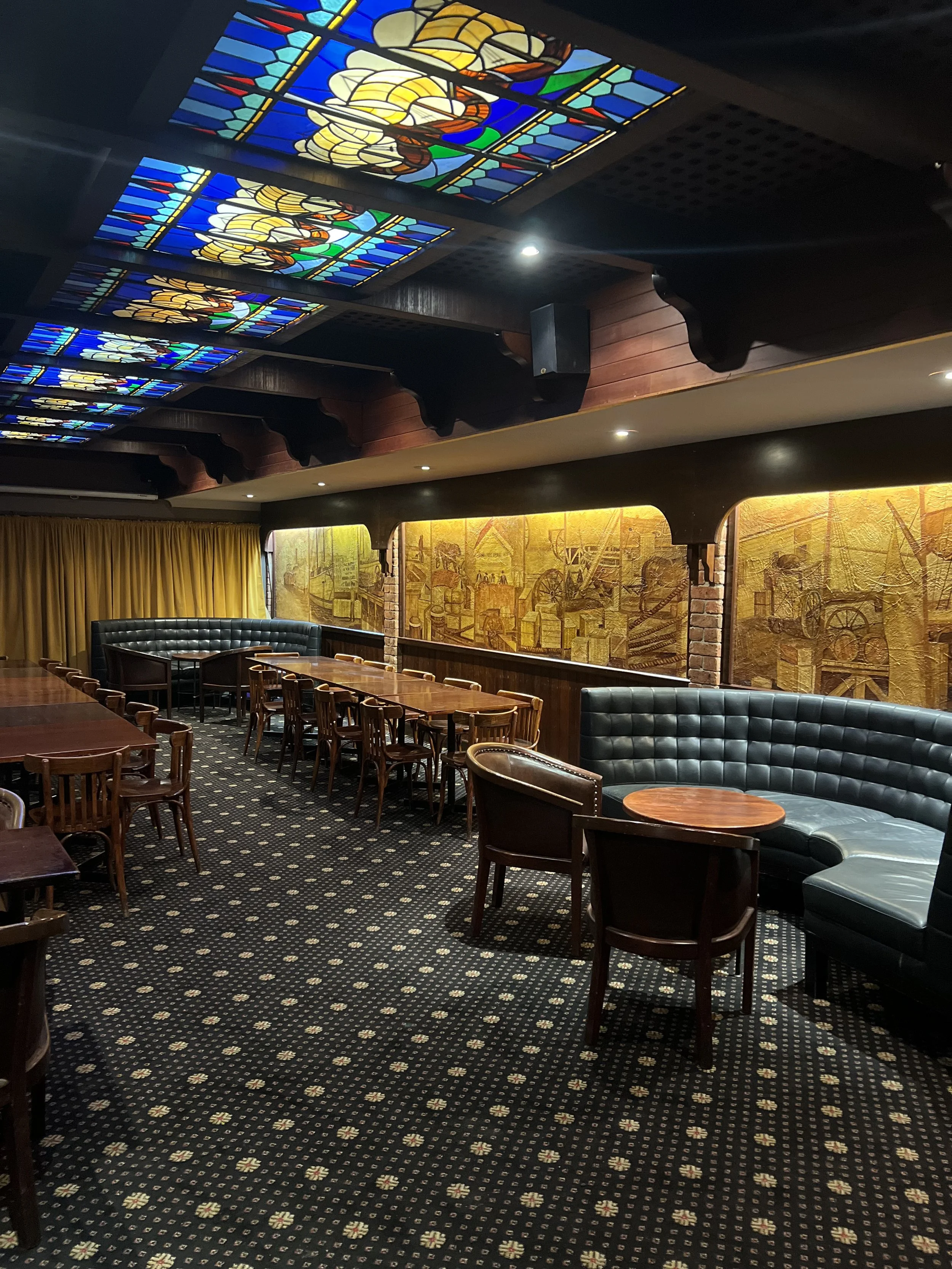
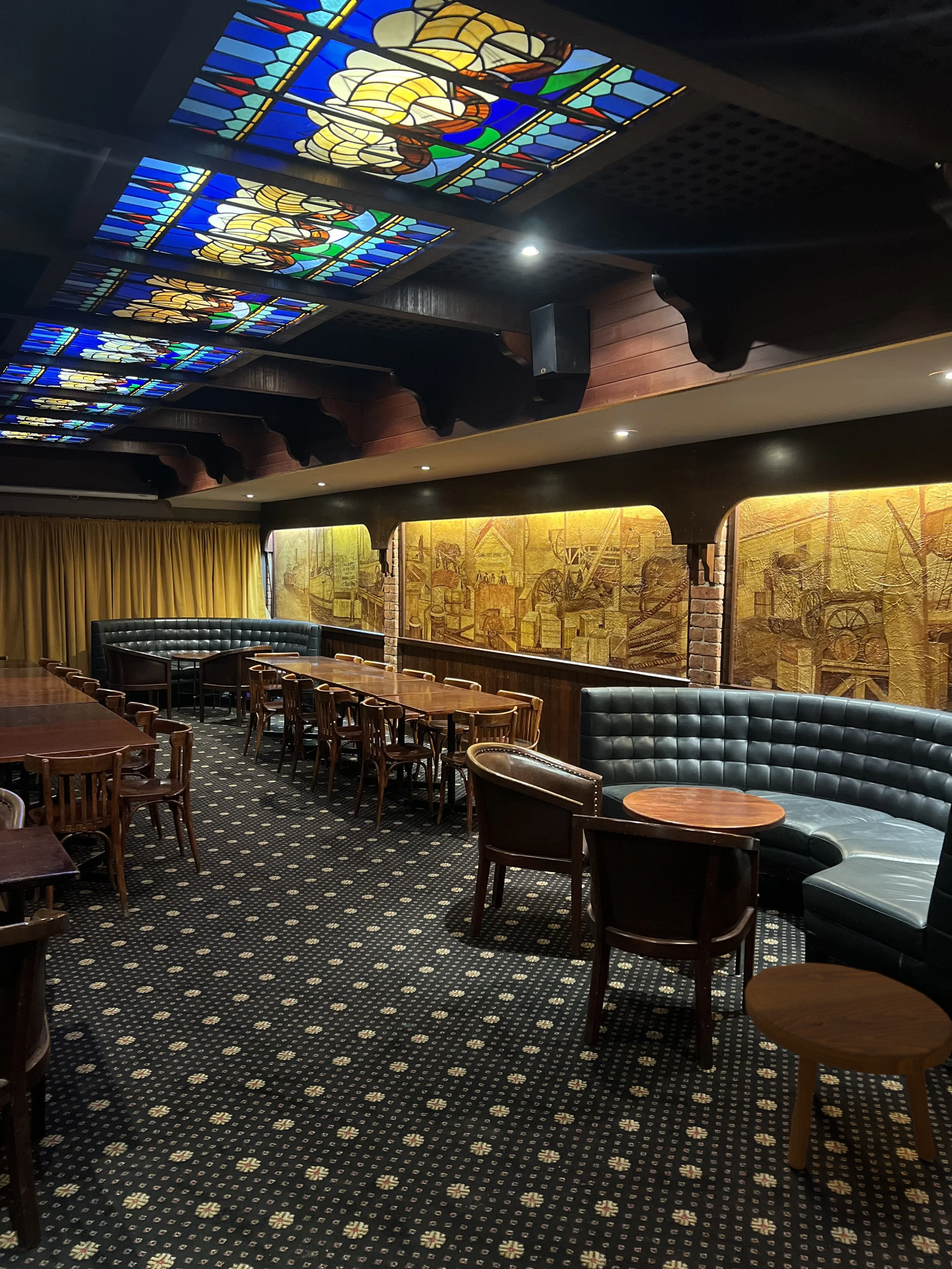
+ footstool (843, 1069)
